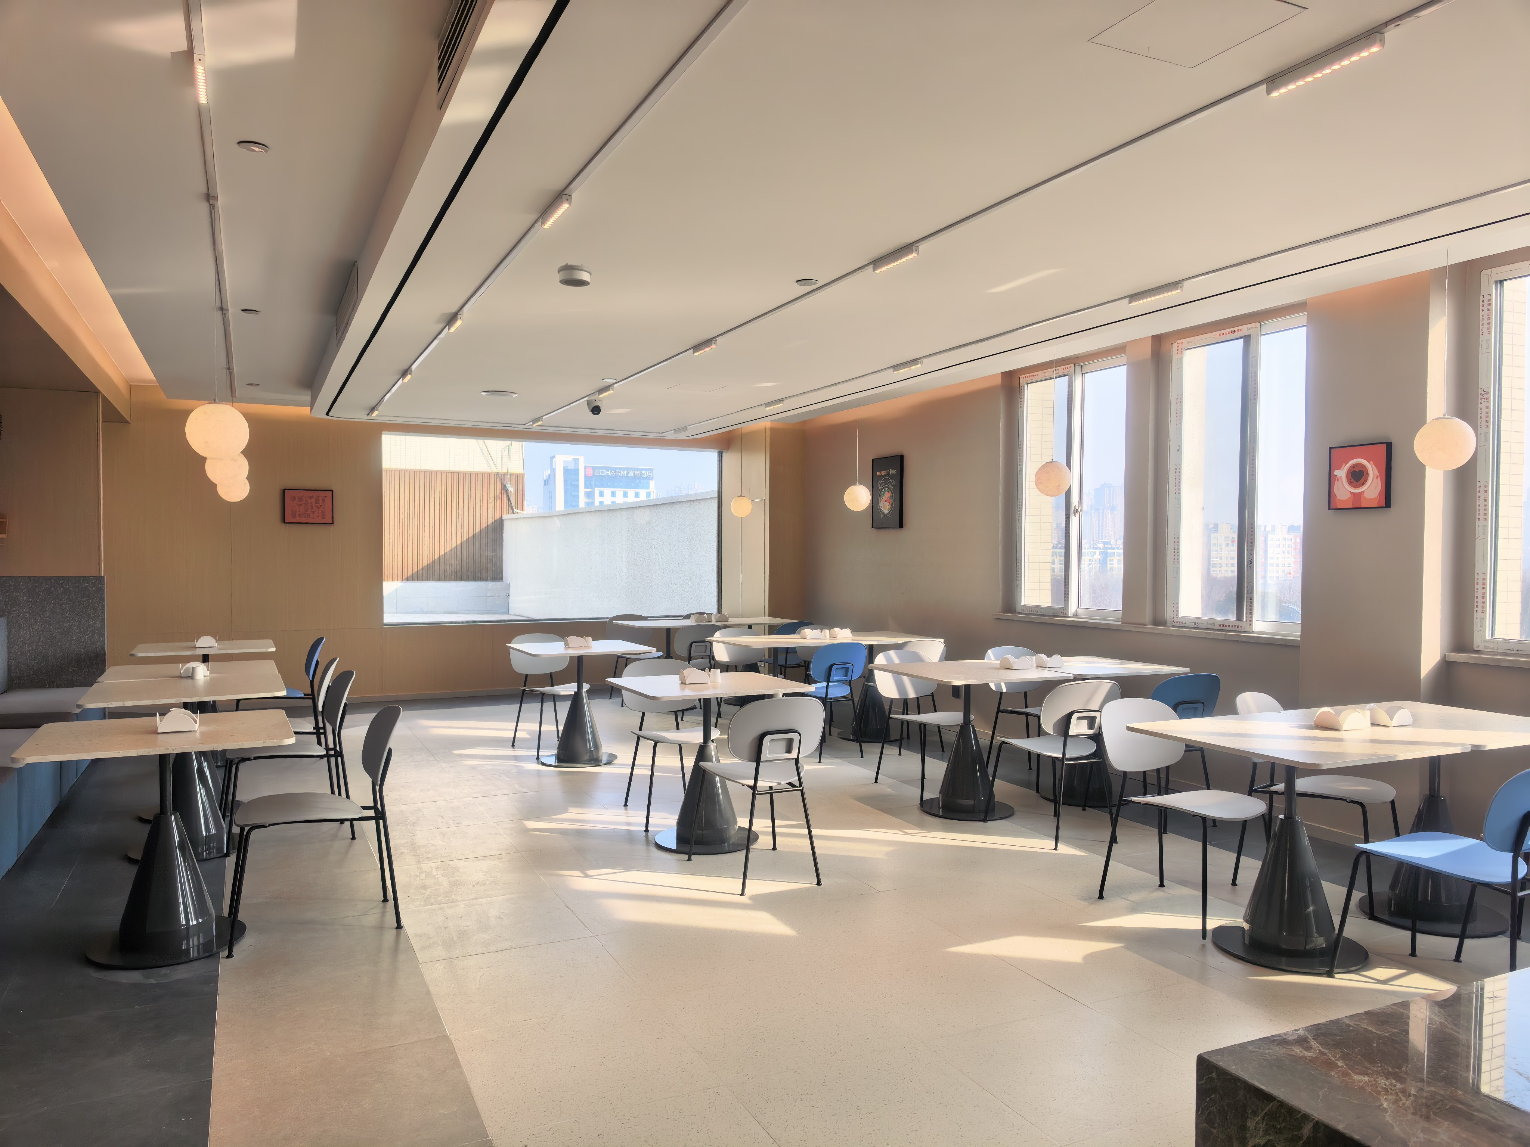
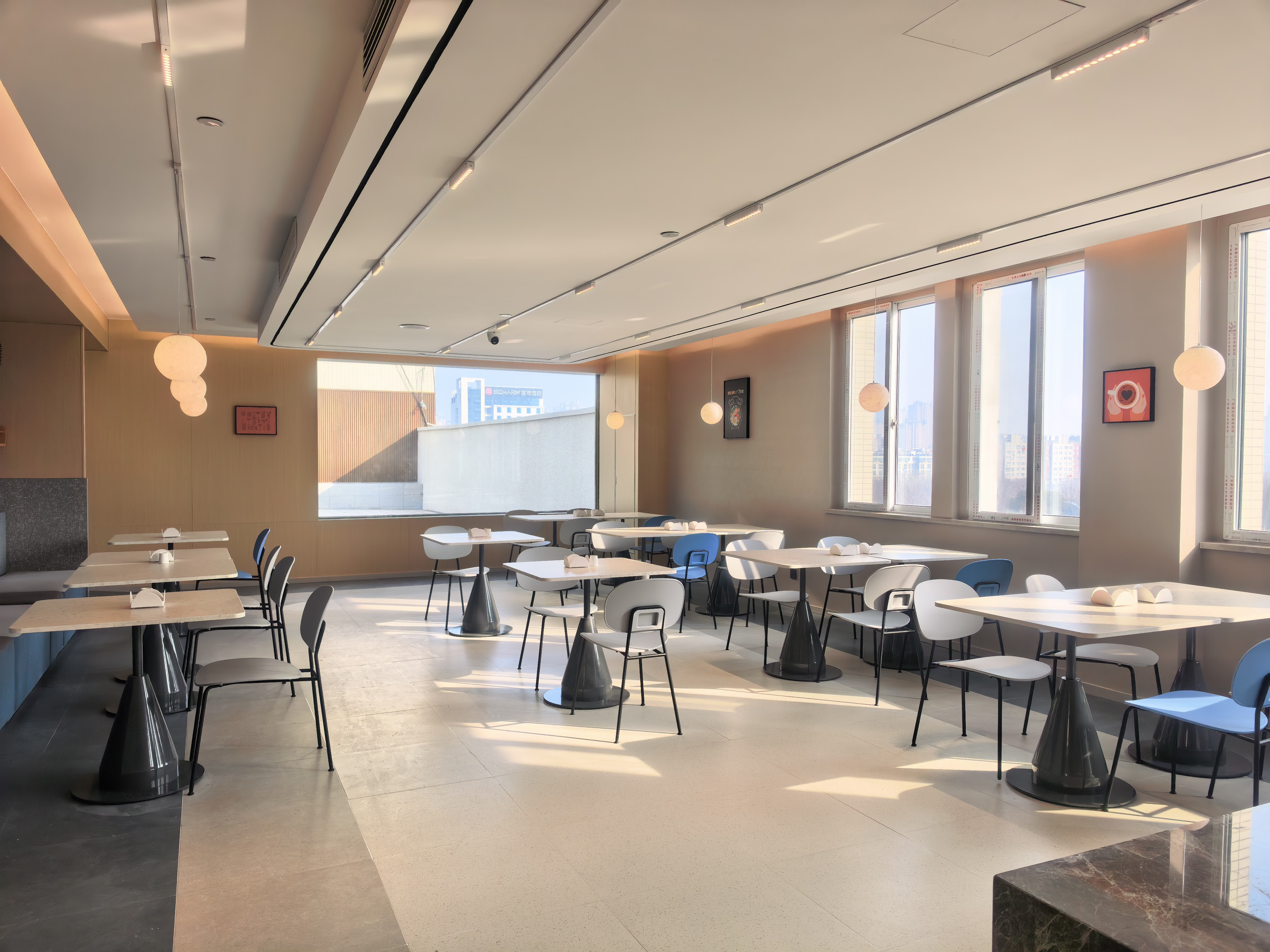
- smoke detector (575, 273)
